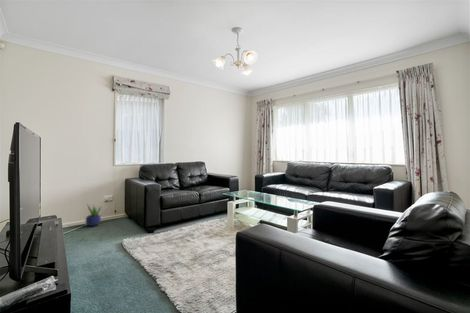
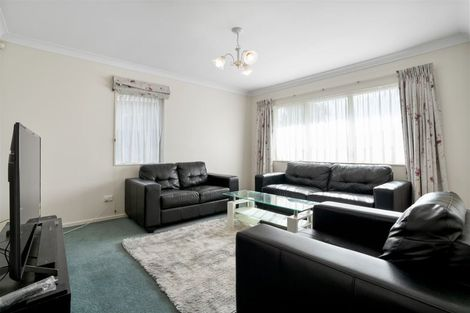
- potted plant (94, 214)
